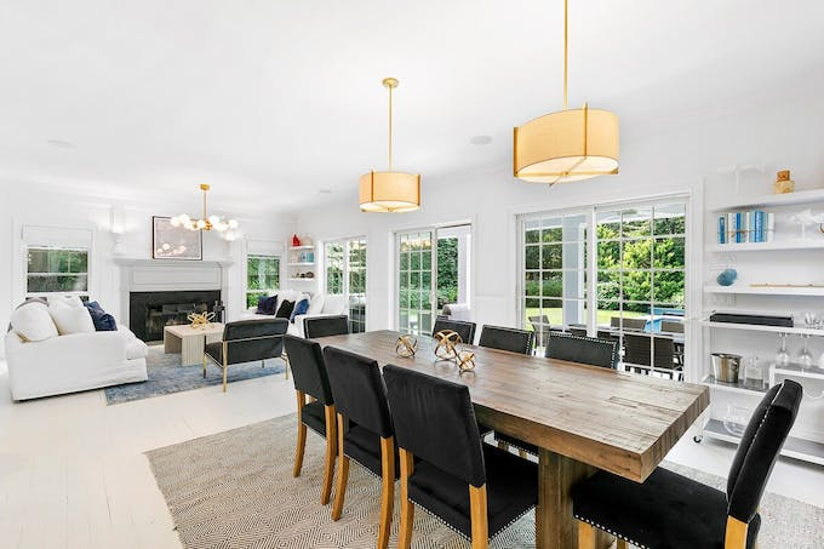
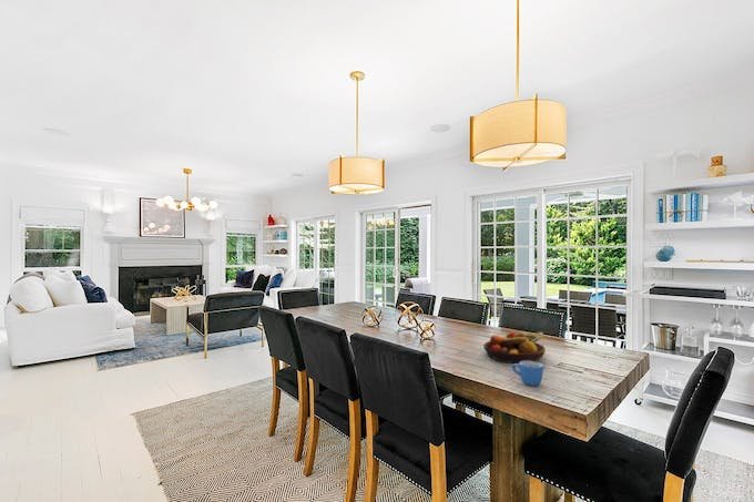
+ fruit bowl (513, 344)
+ mug (527, 372)
